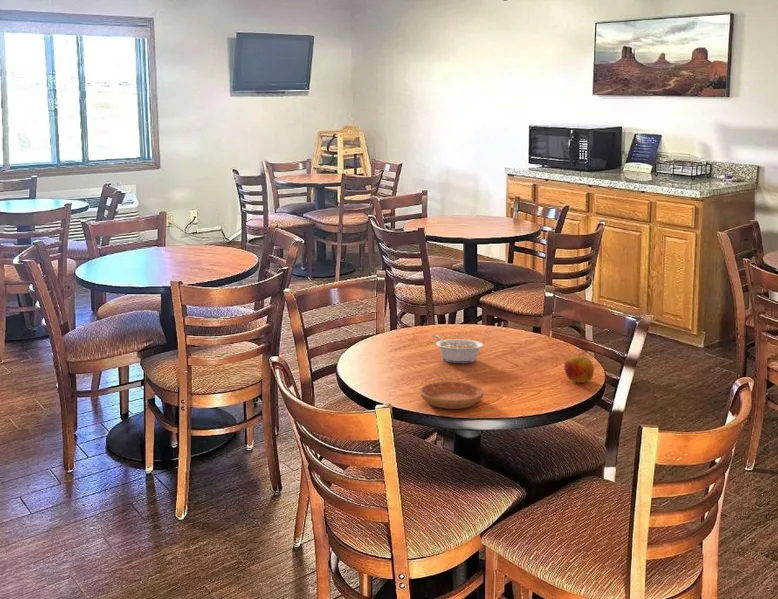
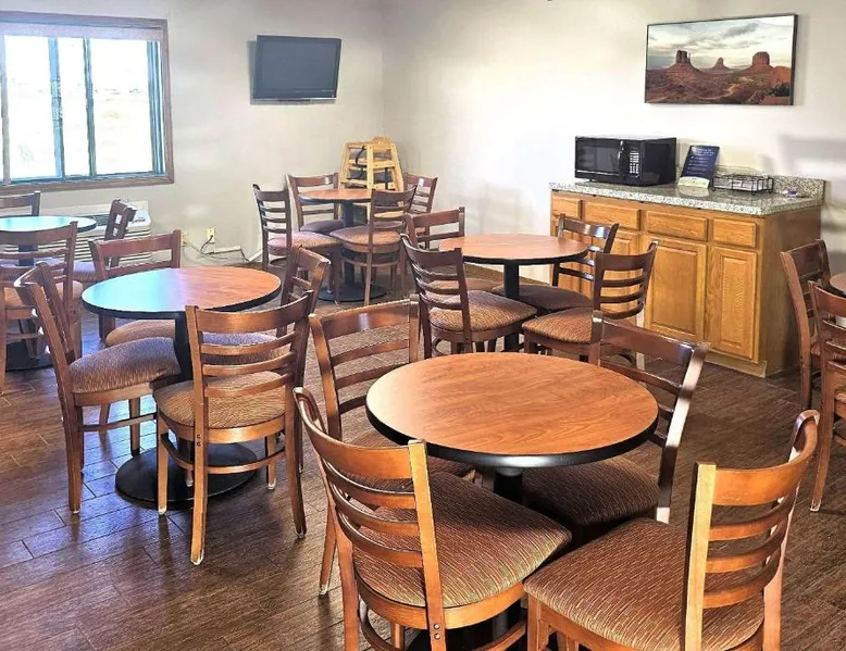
- apple (579, 366)
- saucer (451, 395)
- legume (457, 350)
